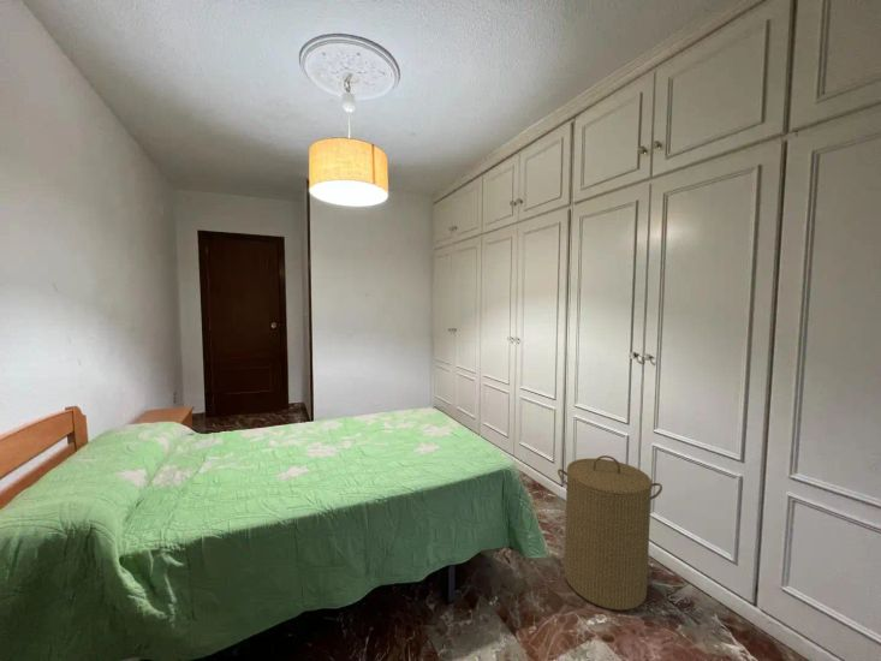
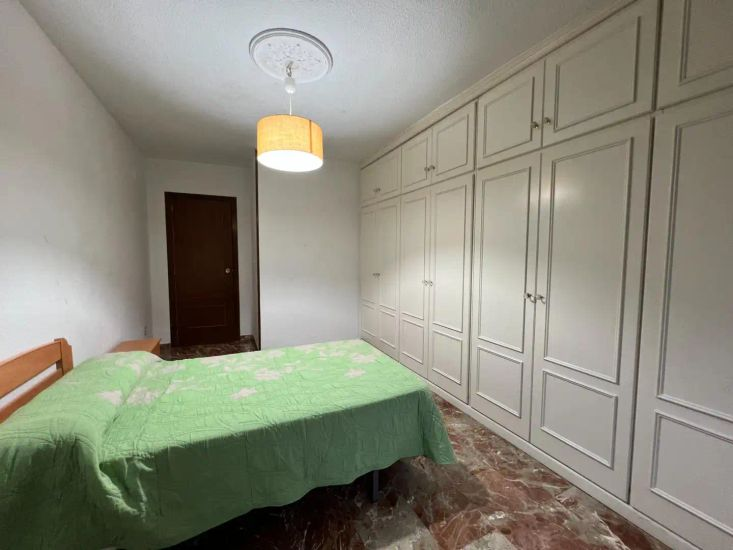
- laundry hamper (606, 519)
